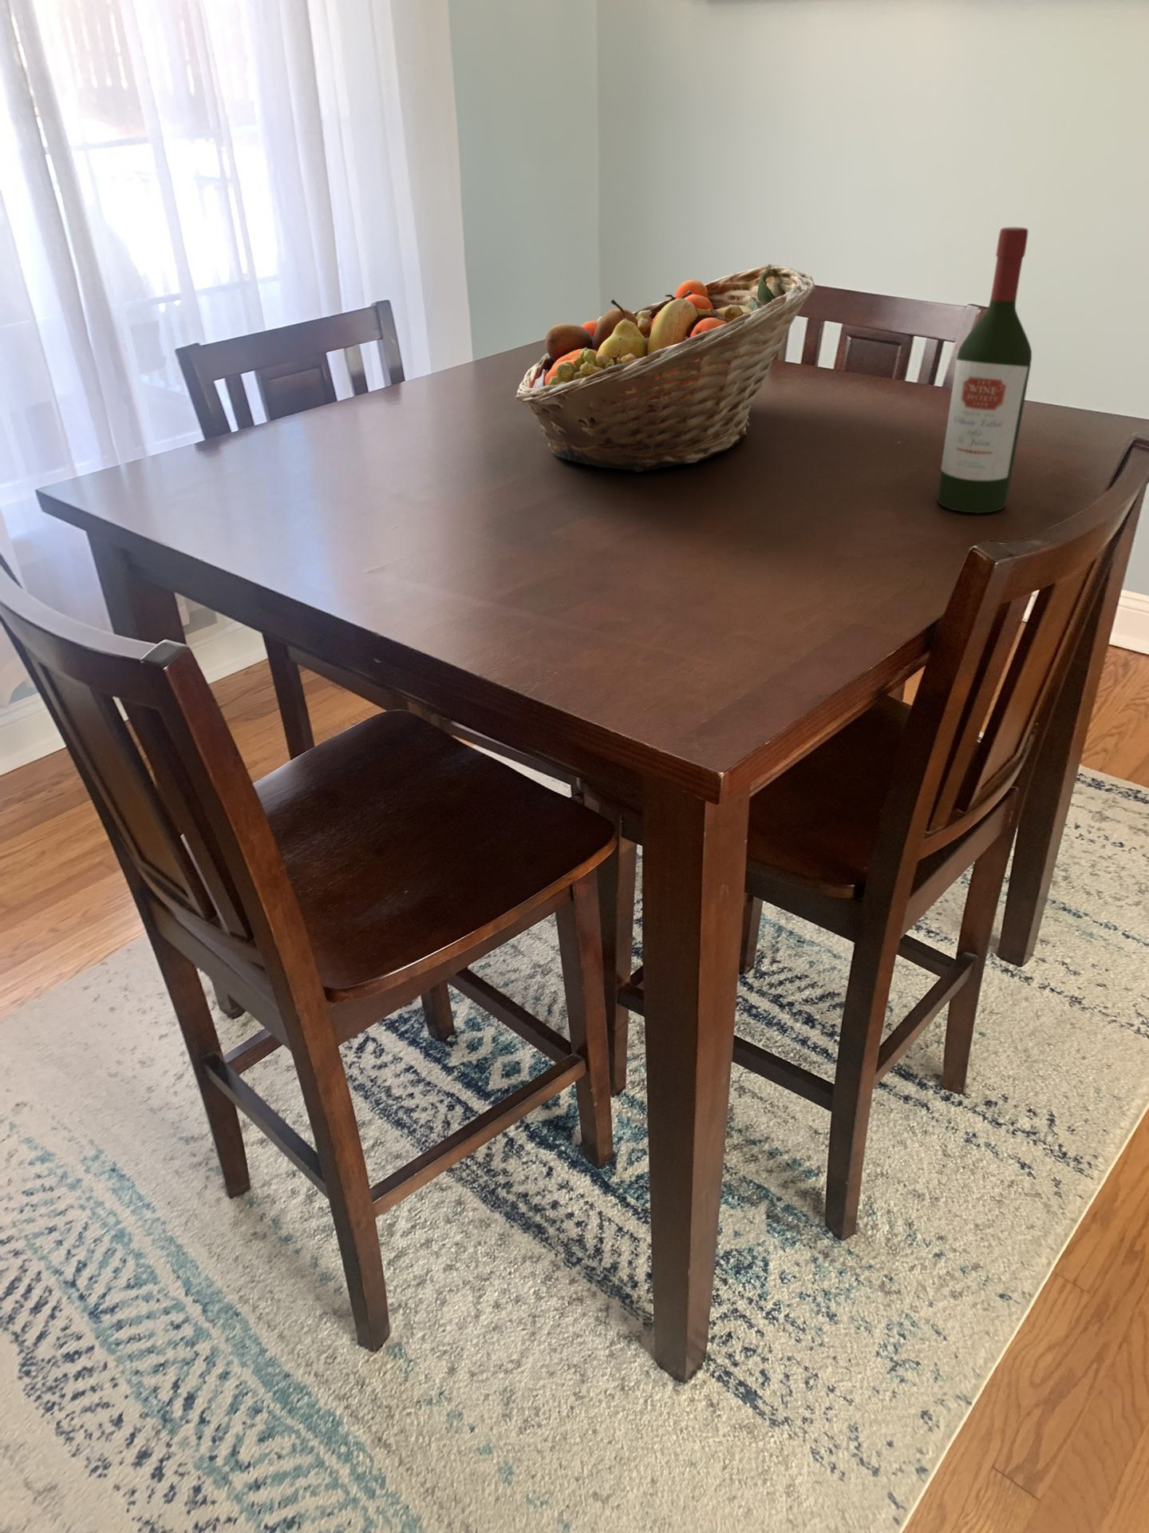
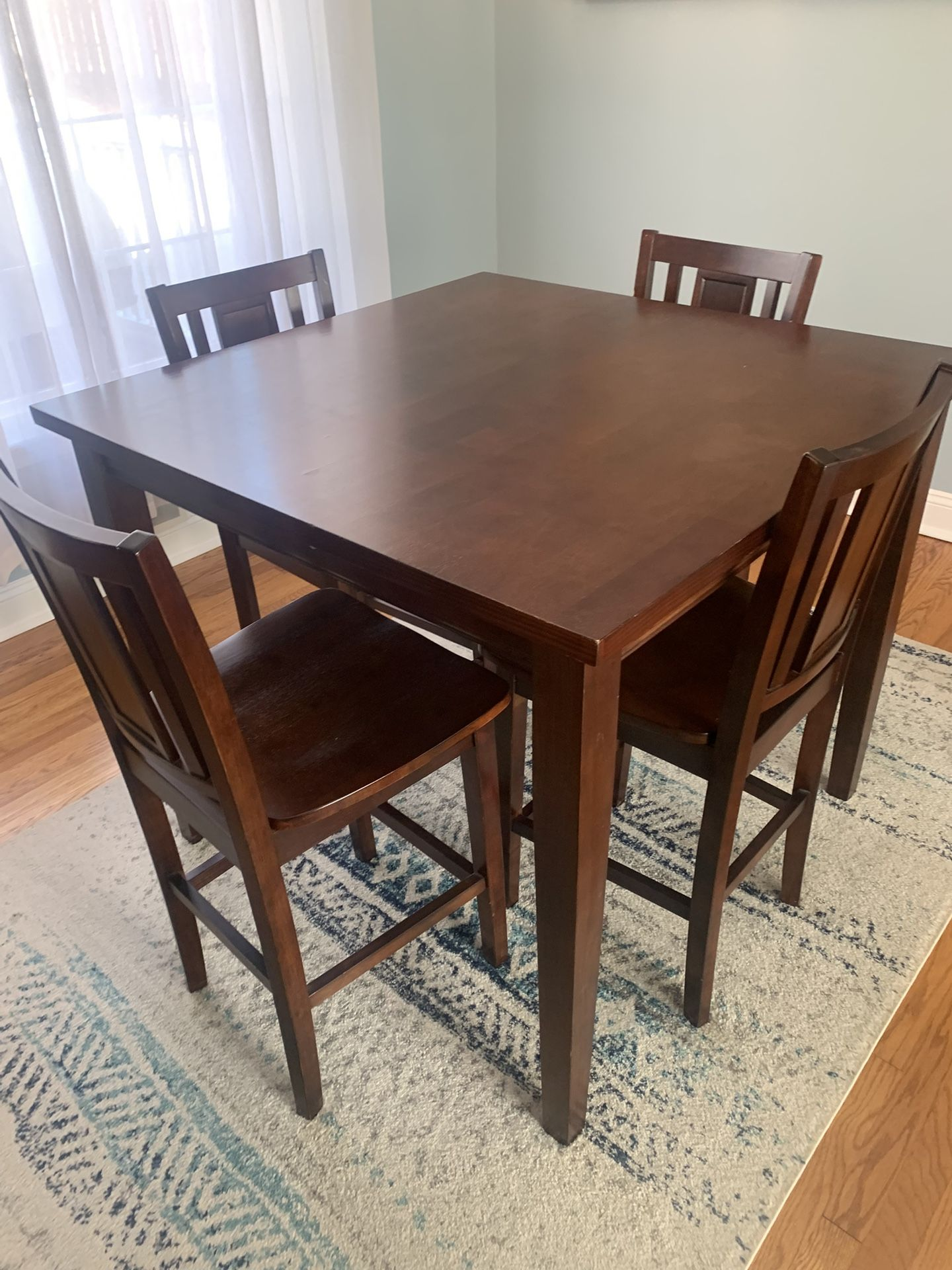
- wine bottle (991, 374)
- fruit basket (661, 360)
